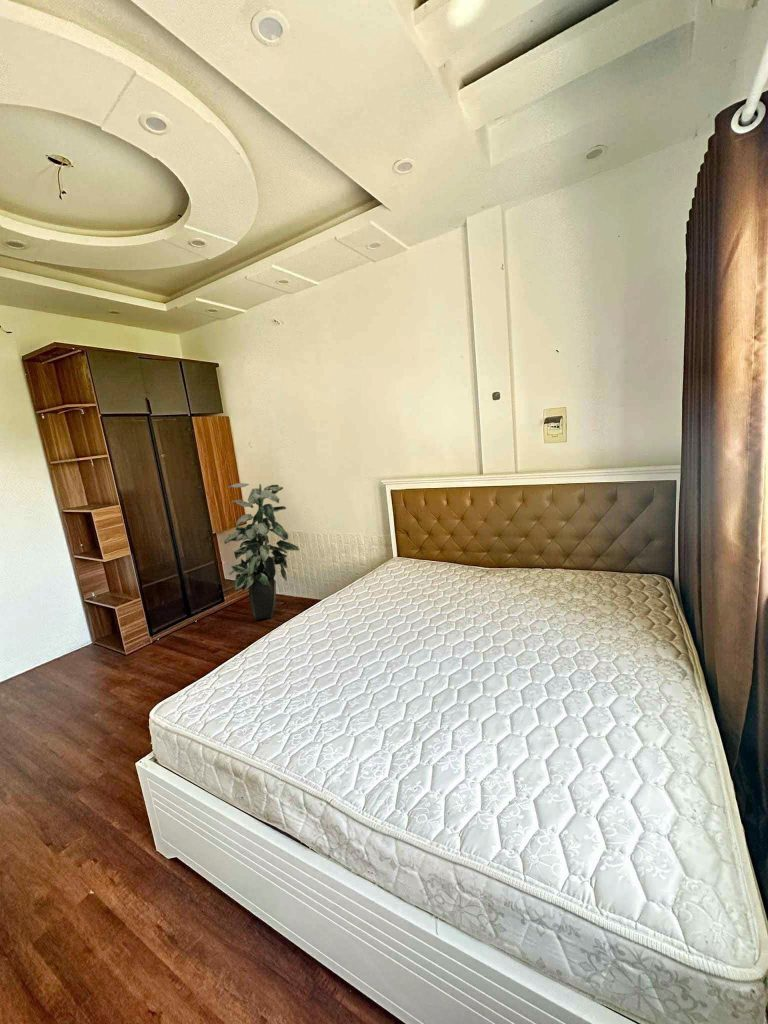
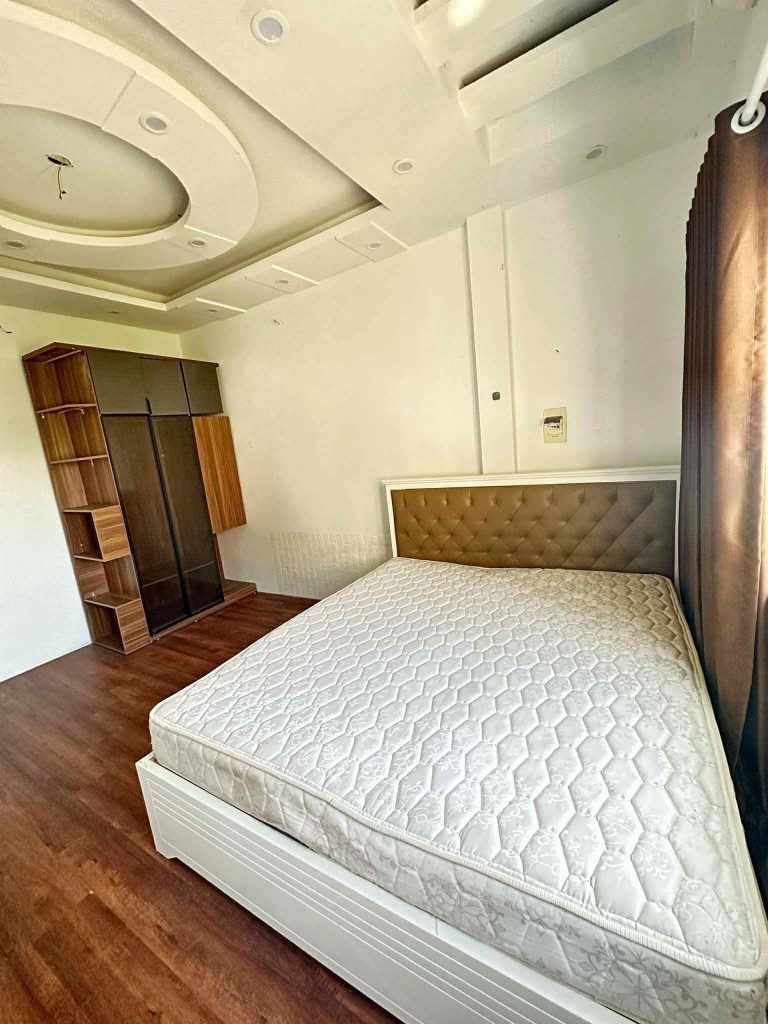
- indoor plant (258, 549)
